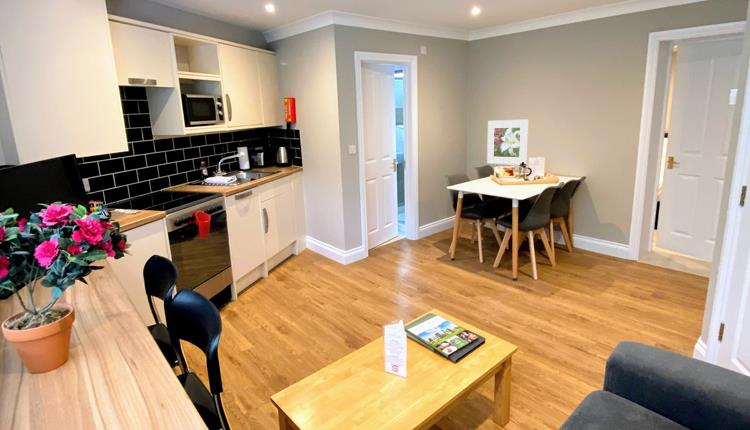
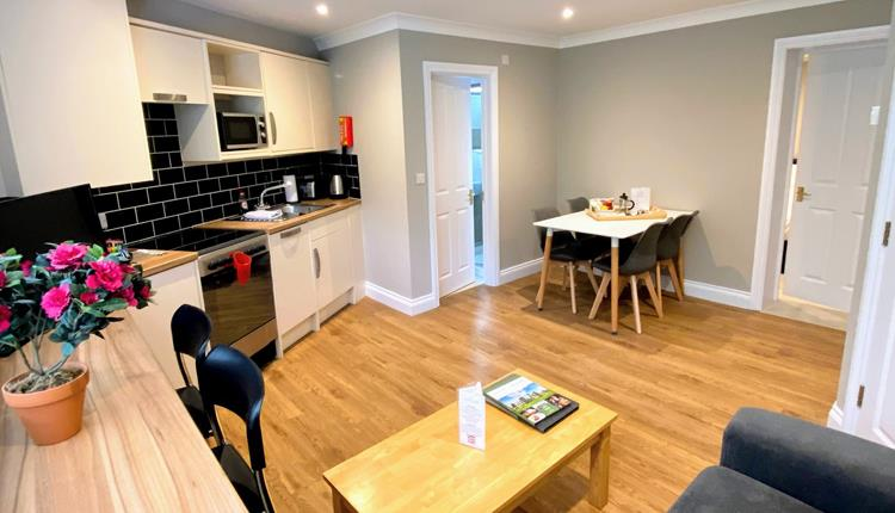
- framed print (506, 142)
